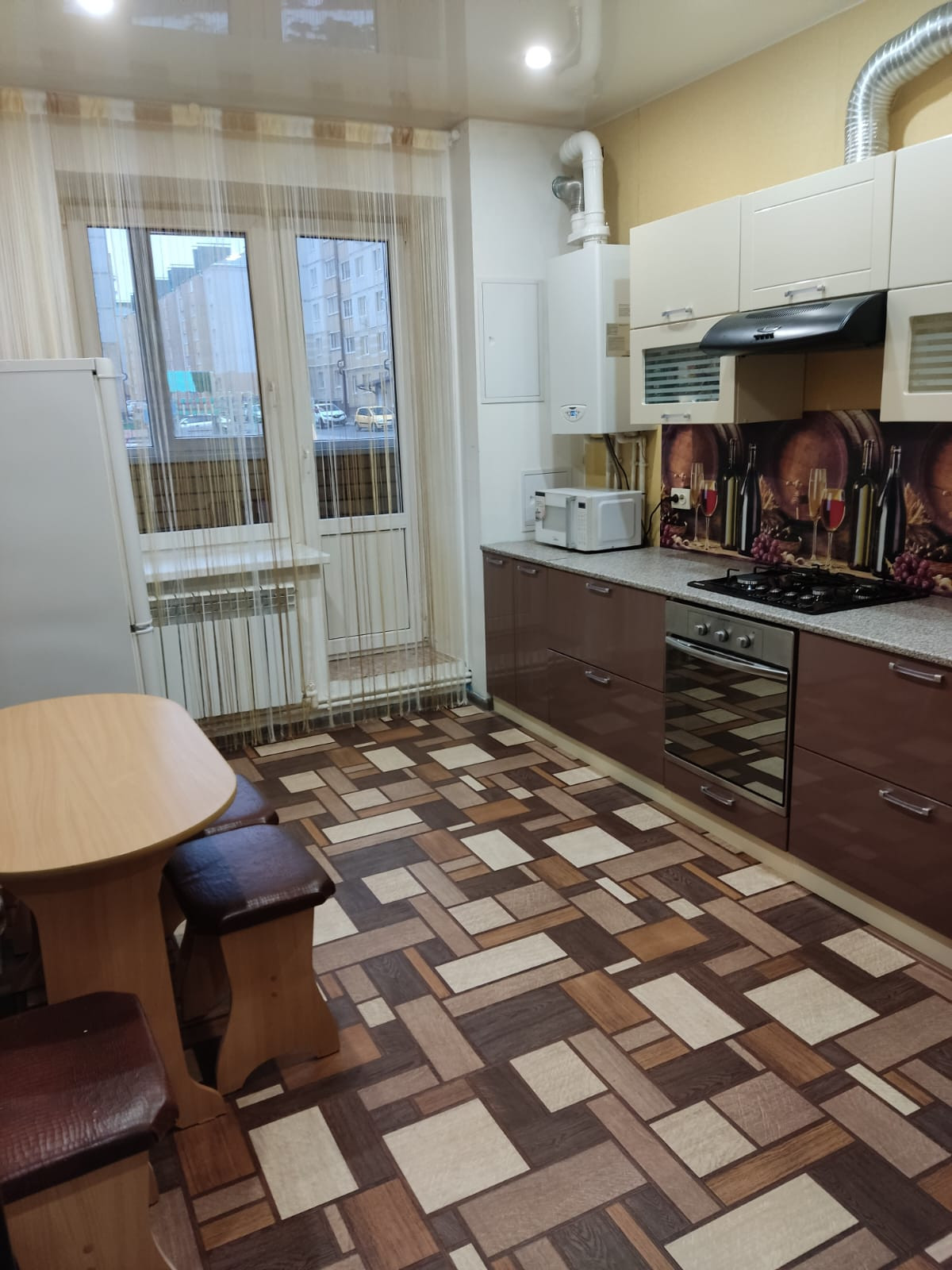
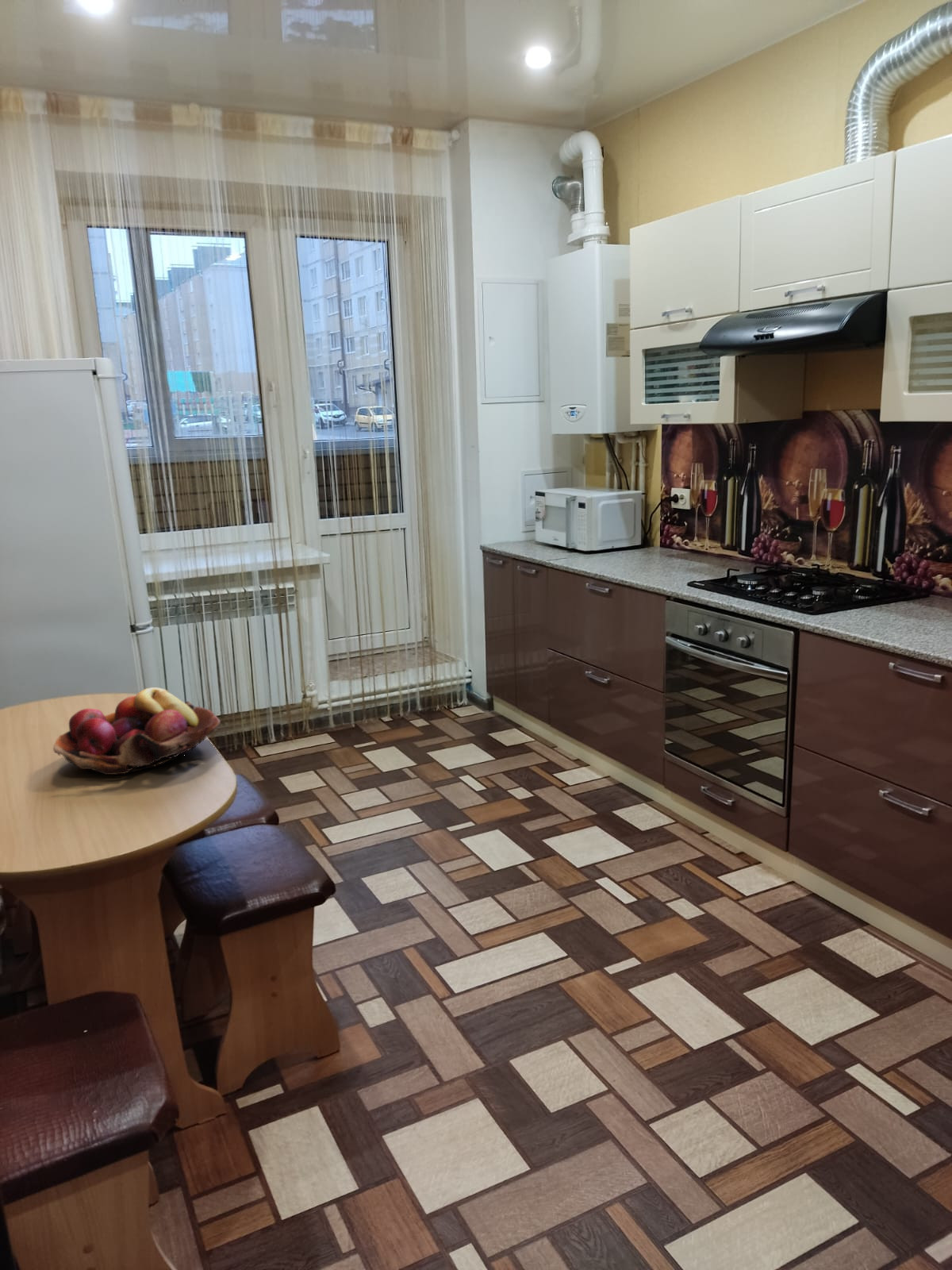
+ fruit basket (141, 726)
